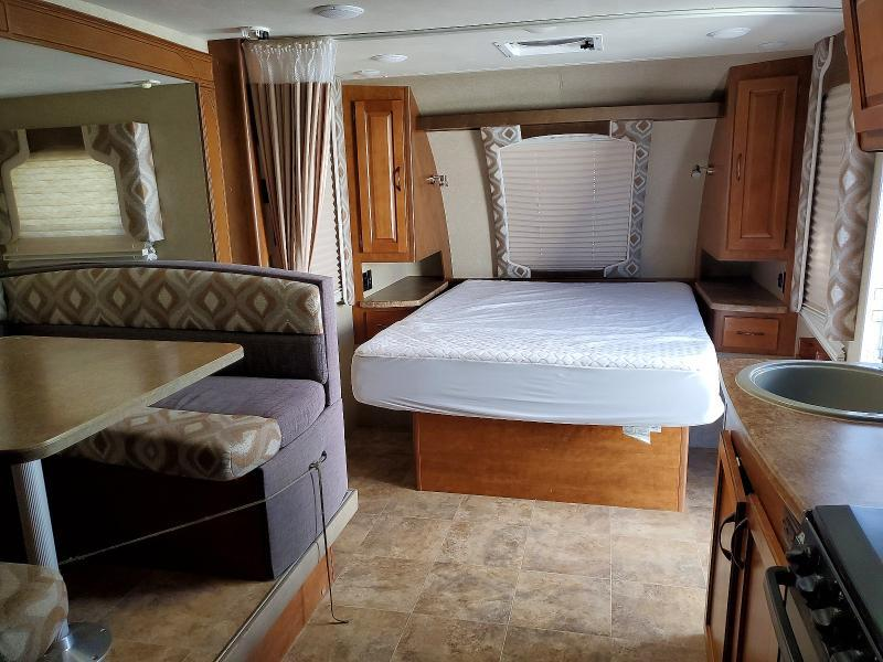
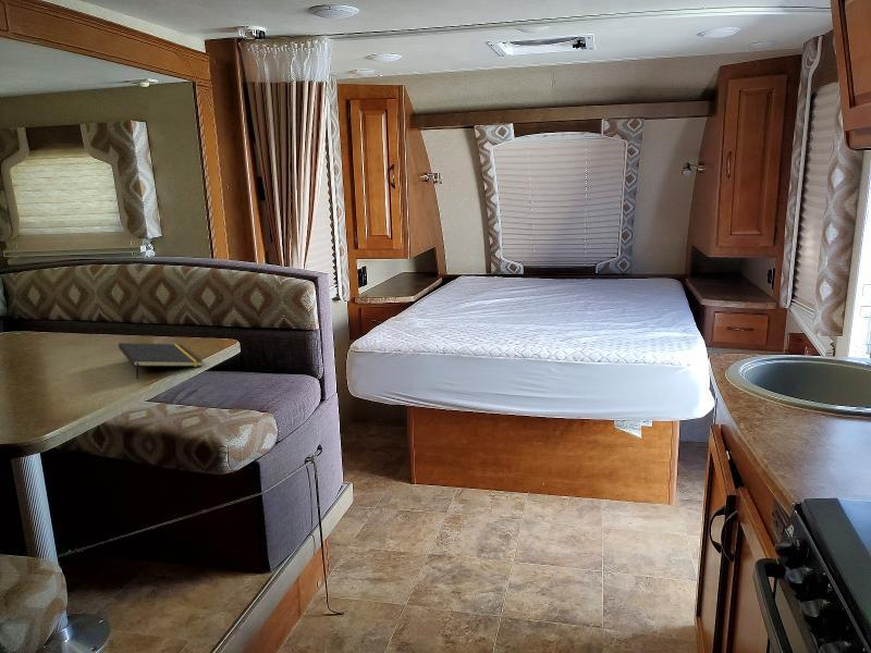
+ notepad (159, 354)
